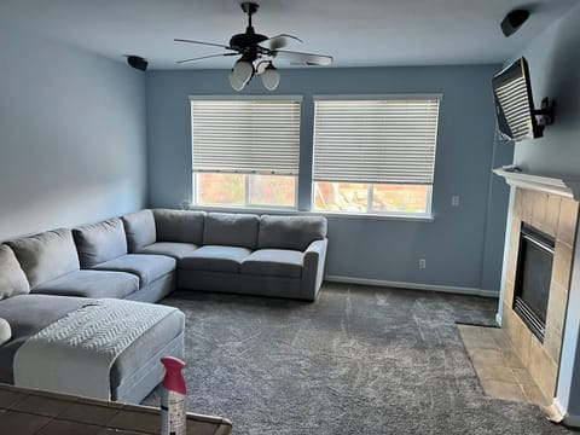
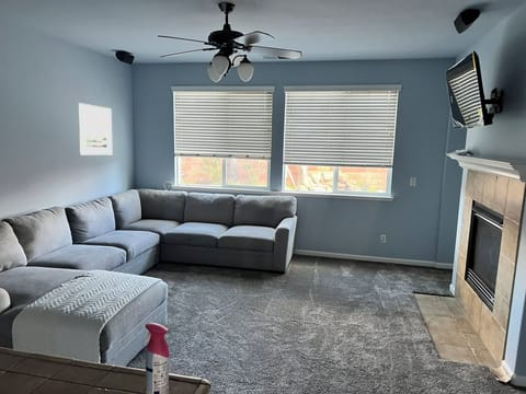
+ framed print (95, 130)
